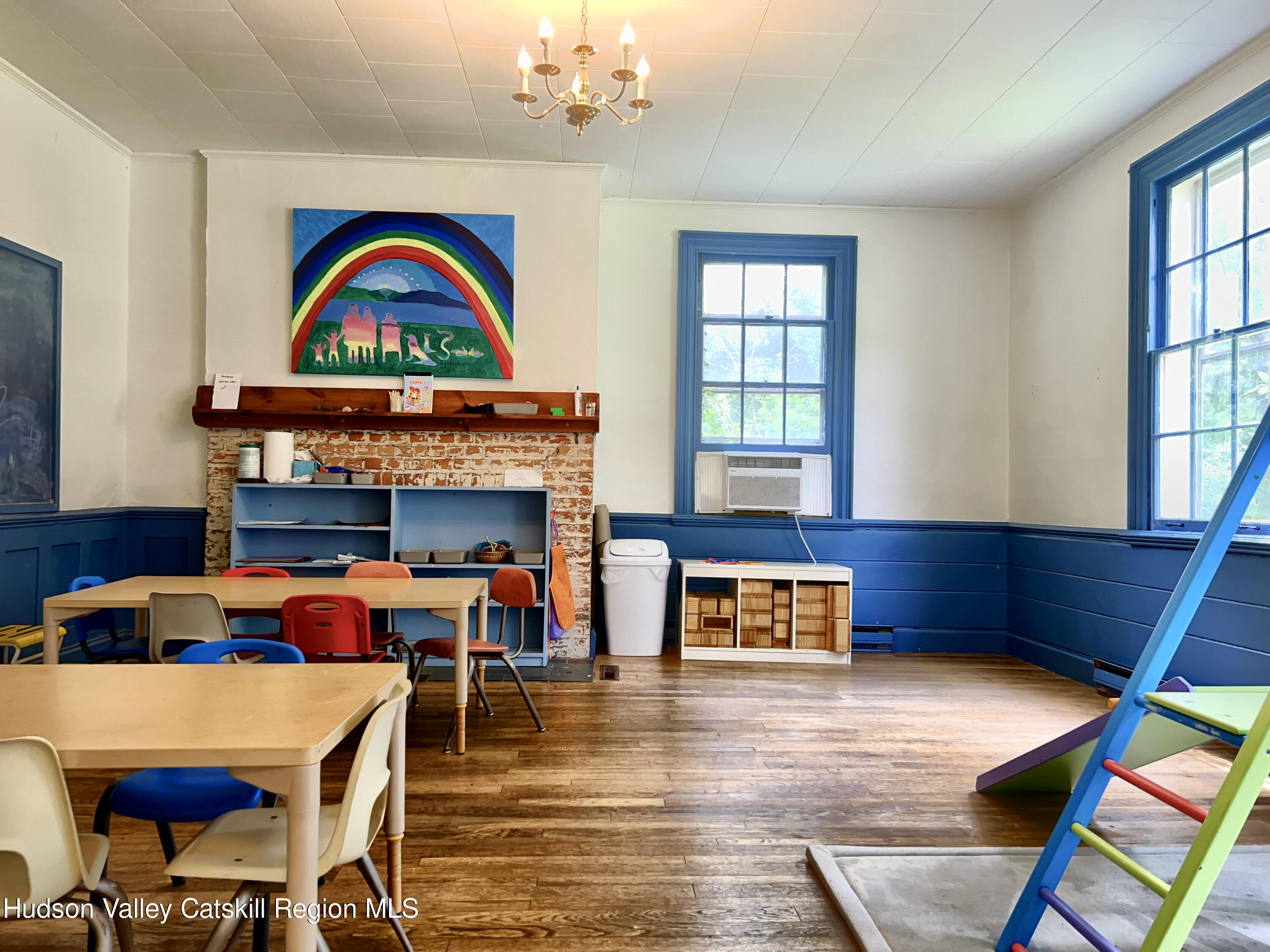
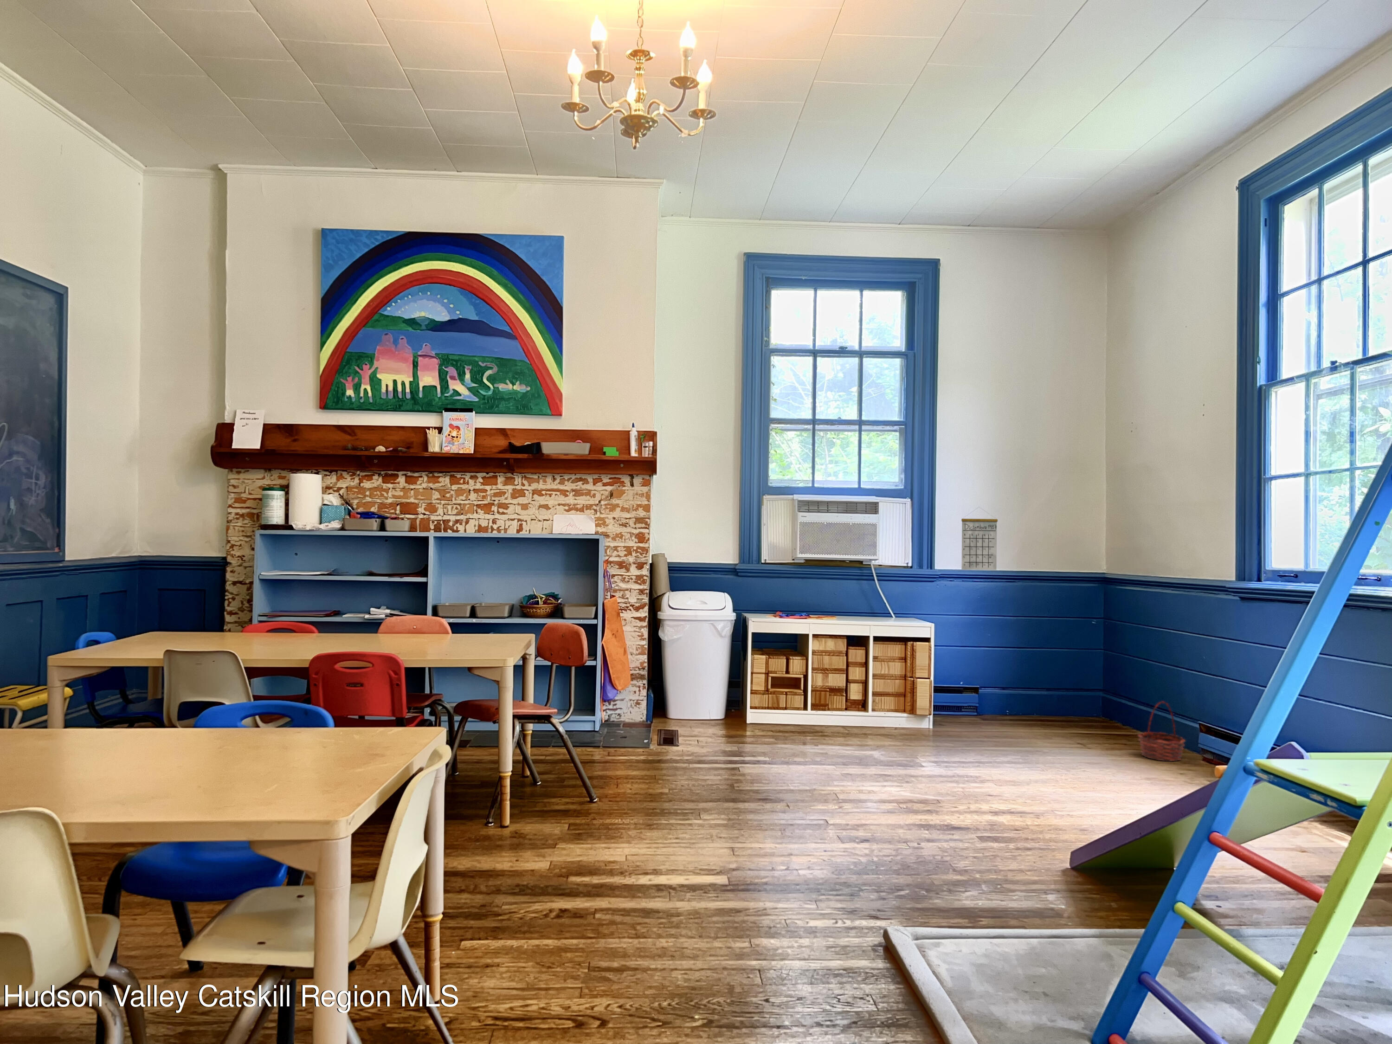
+ calendar (979, 538)
+ basket (1161, 733)
